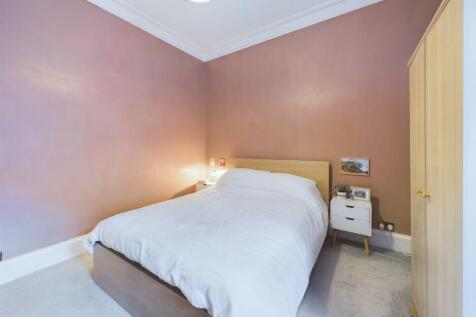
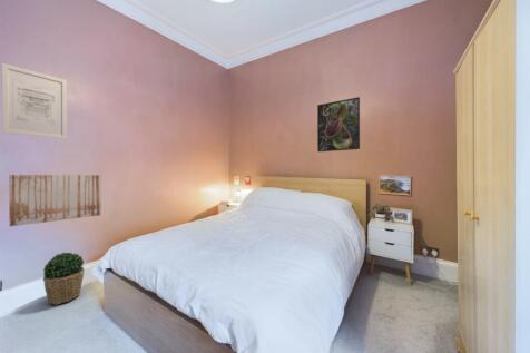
+ wall art (37, 104)
+ potted plant (63, 275)
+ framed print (337, 126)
+ wall art (60, 197)
